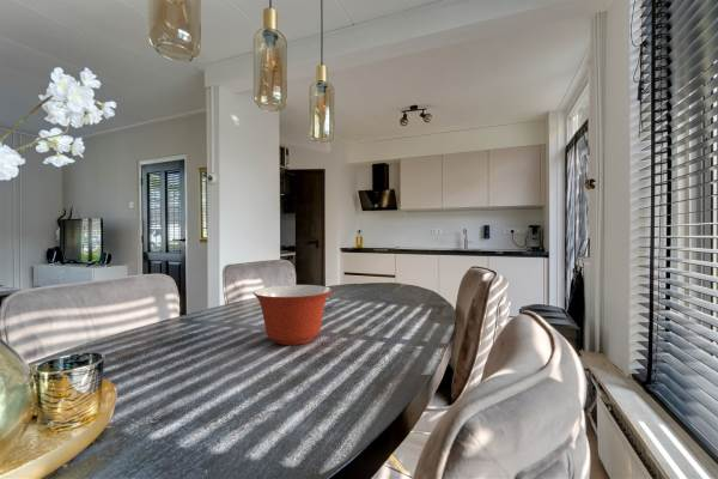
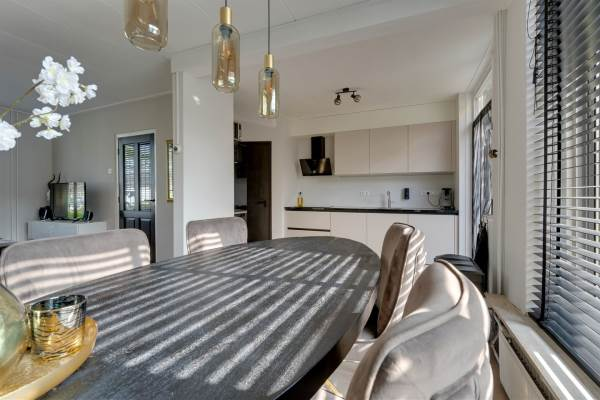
- mixing bowl (293, 314)
